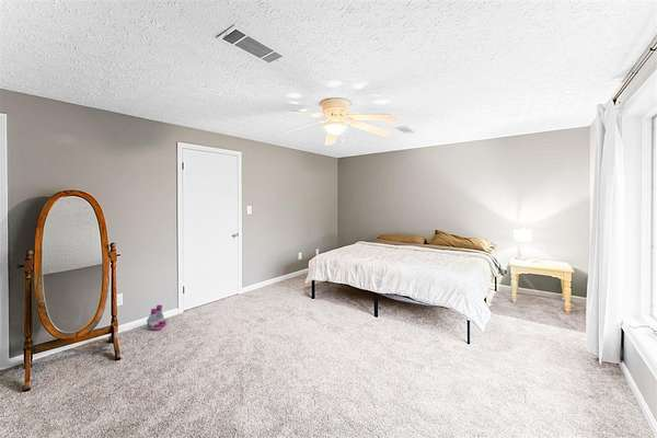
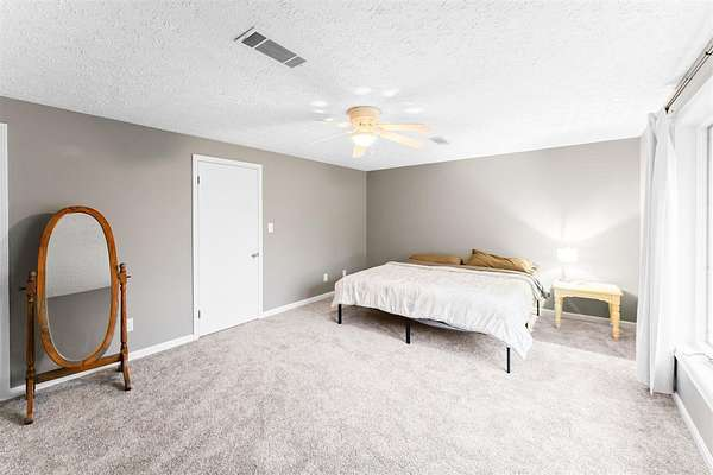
- boots (157, 315)
